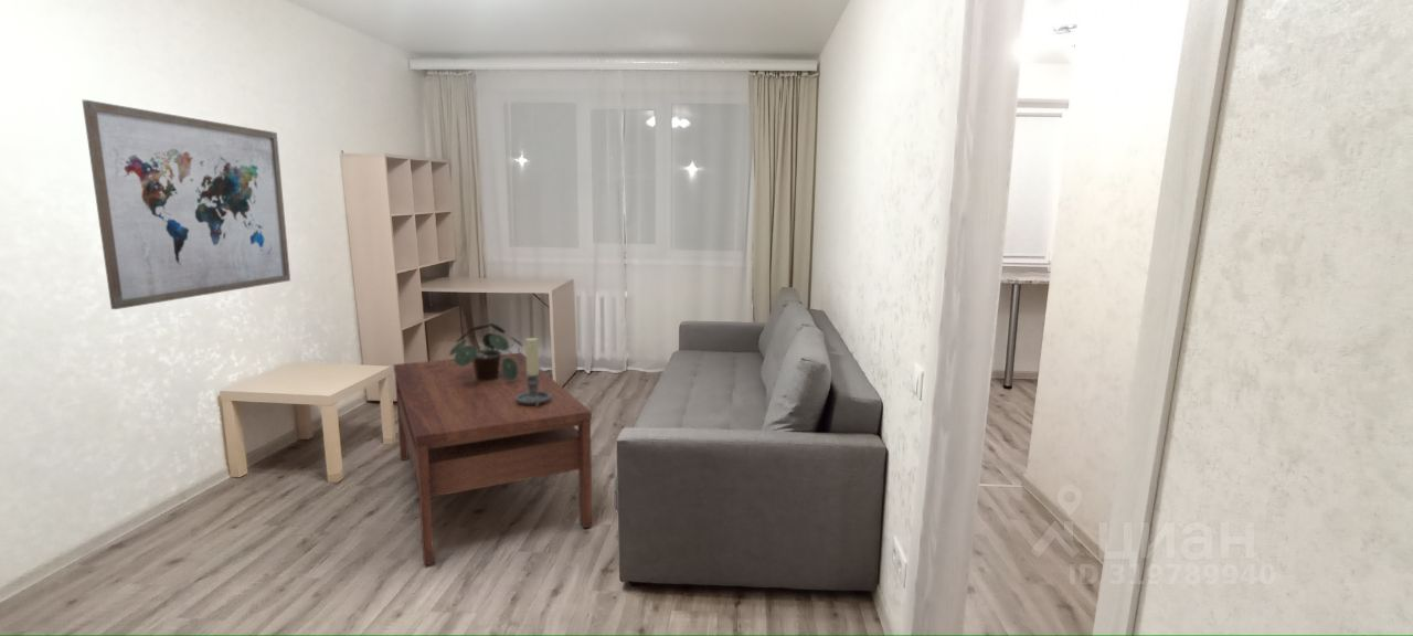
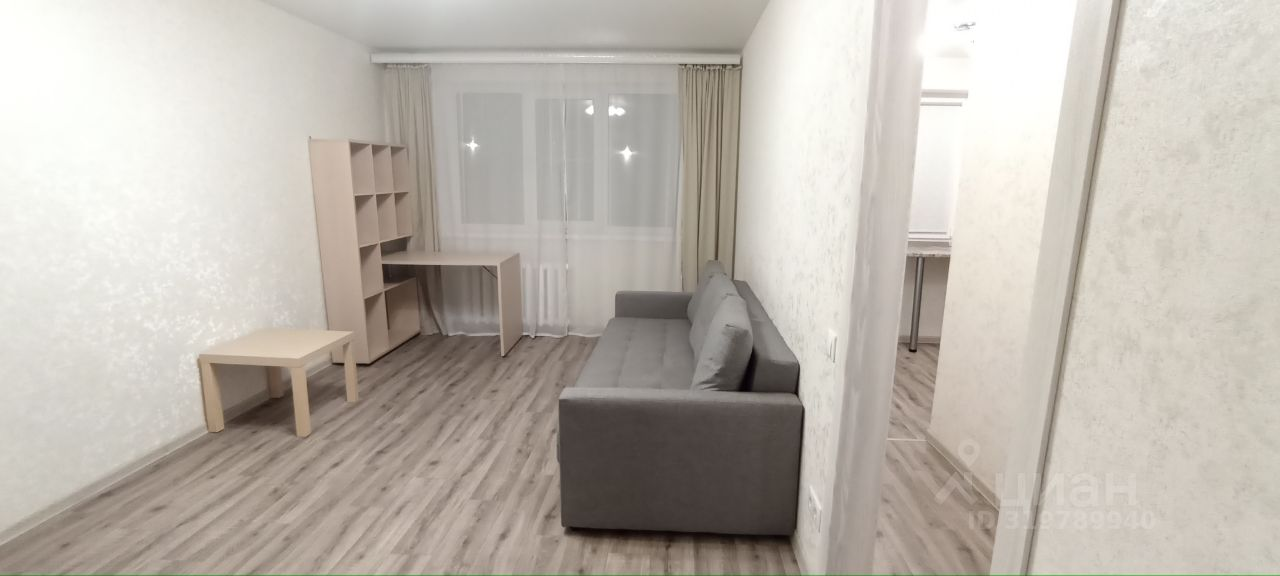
- candle holder (532, 370)
- potted plant (487, 351)
- coffee table (482, 436)
- wall art (206, 208)
